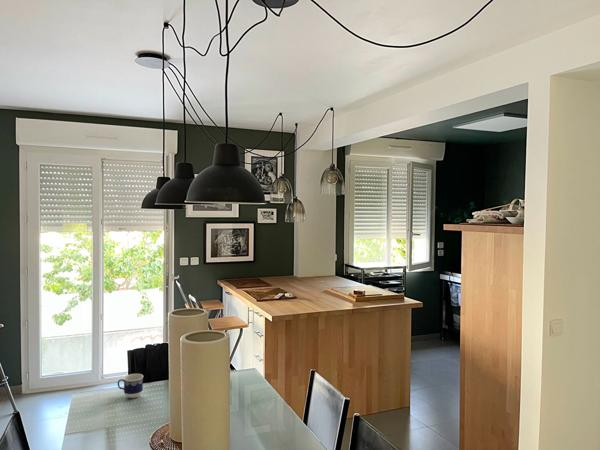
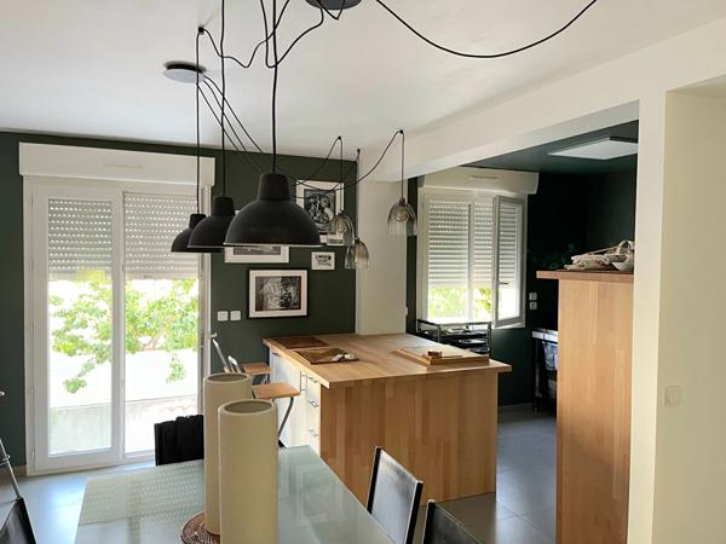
- cup (130, 386)
